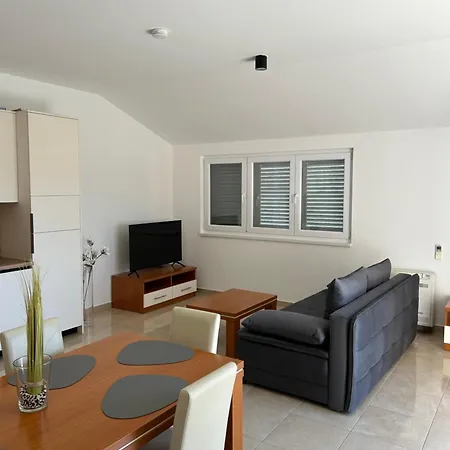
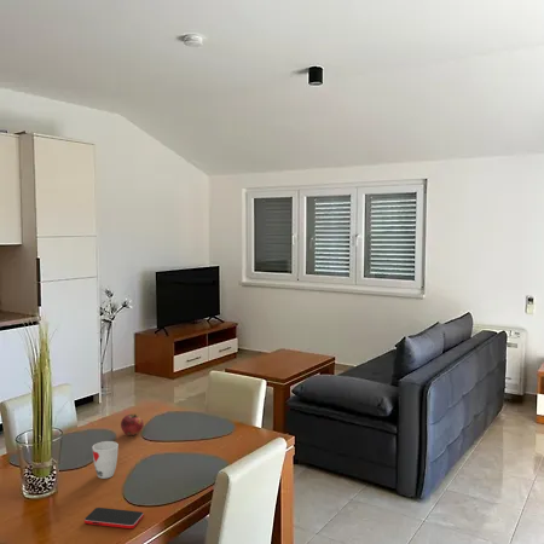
+ smartphone (114, 517)
+ cup (105, 459)
+ fruit (132, 423)
